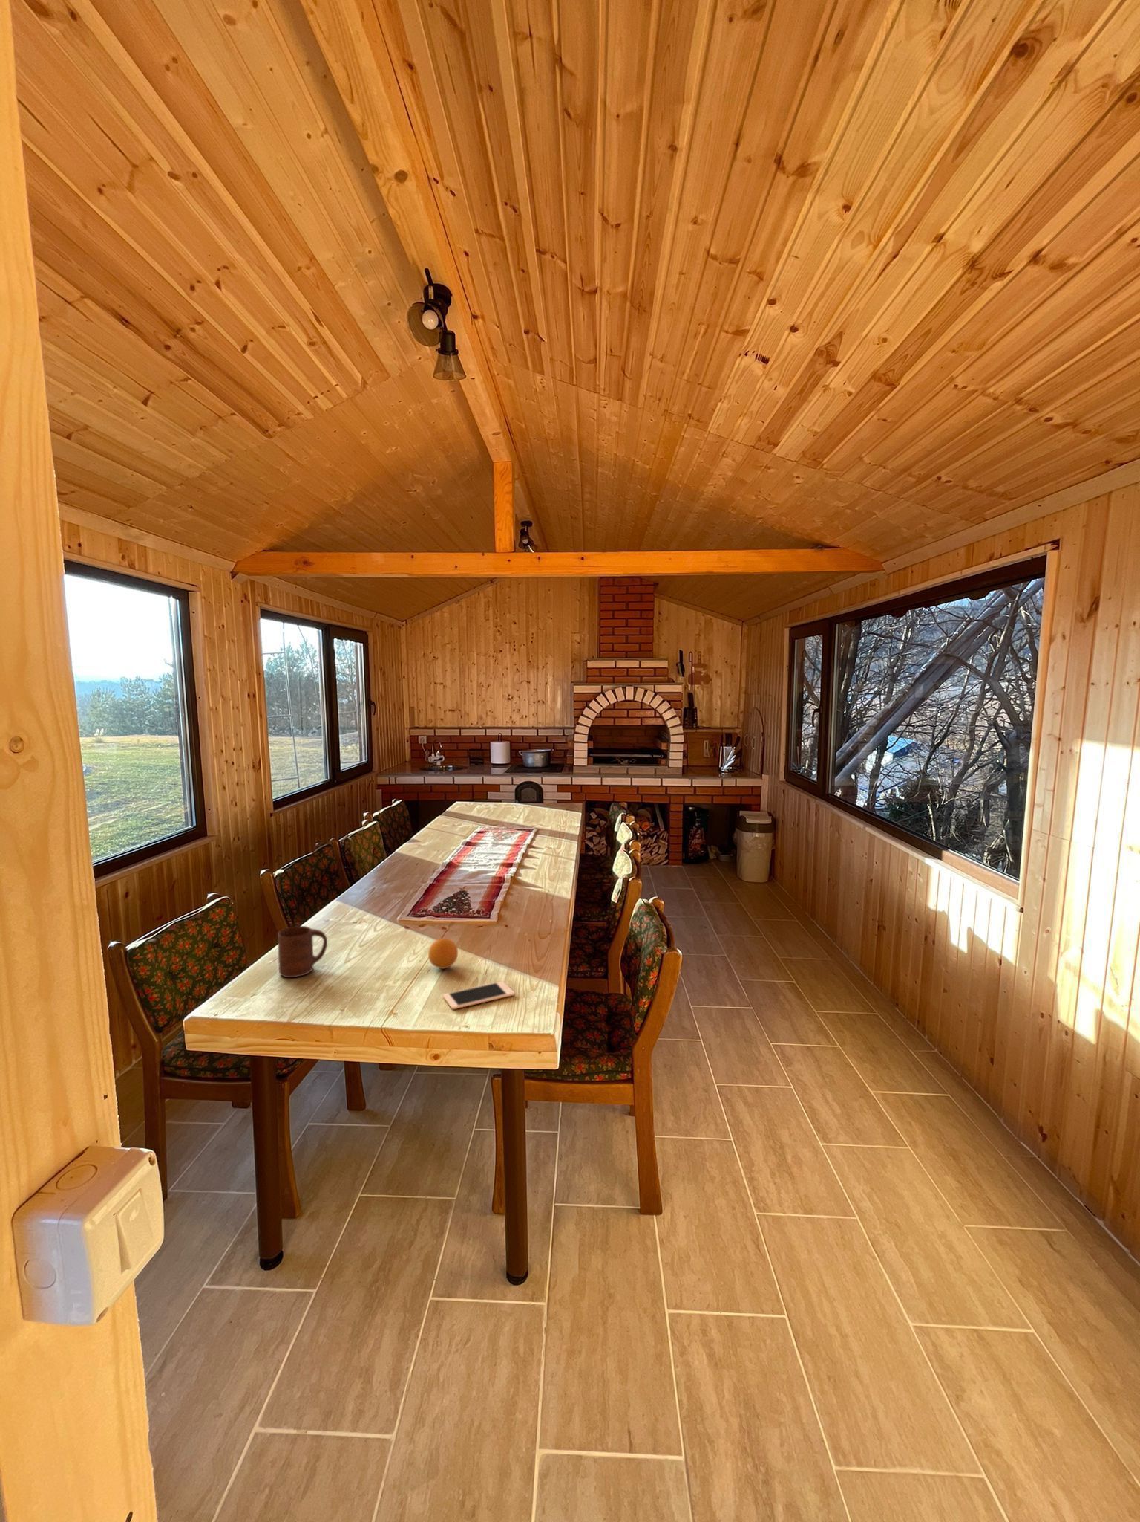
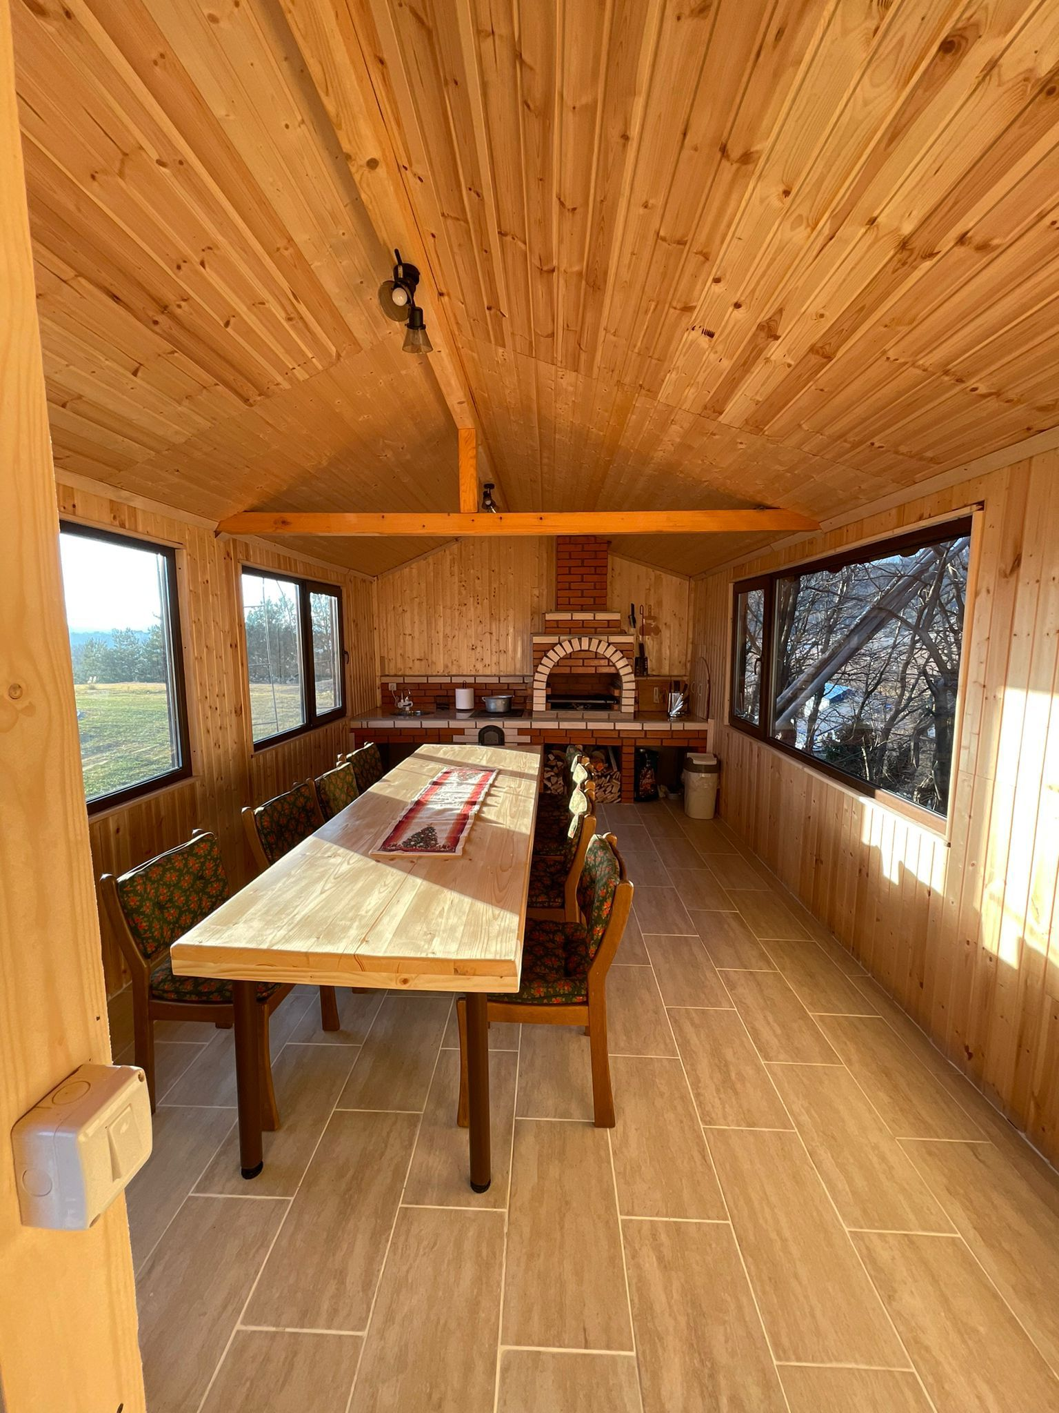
- fruit (443, 953)
- cup (301, 950)
- cell phone (479, 995)
